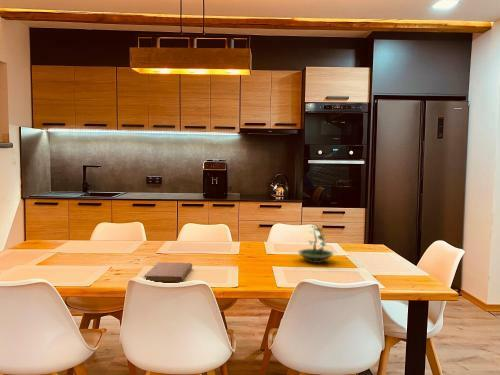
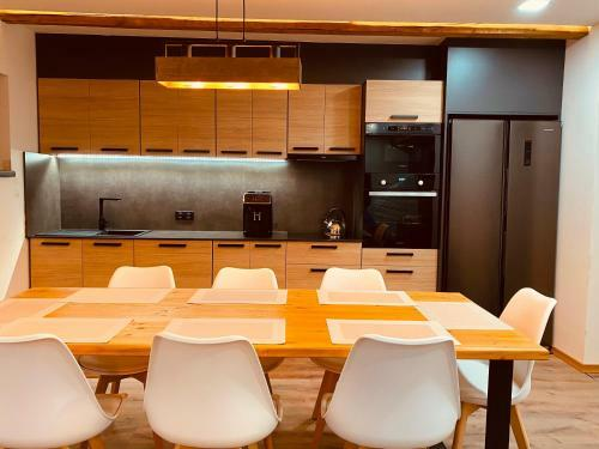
- notebook (169, 271)
- terrarium (315, 234)
